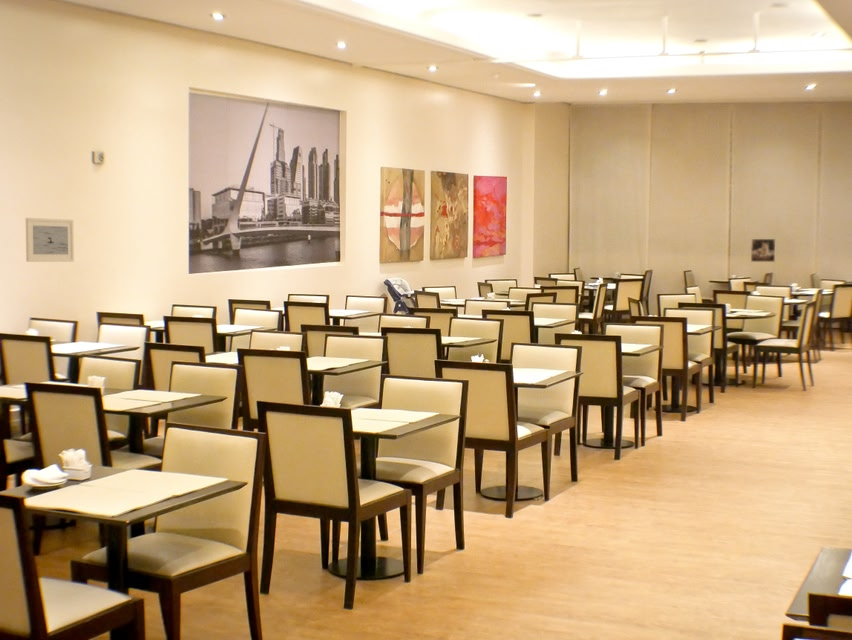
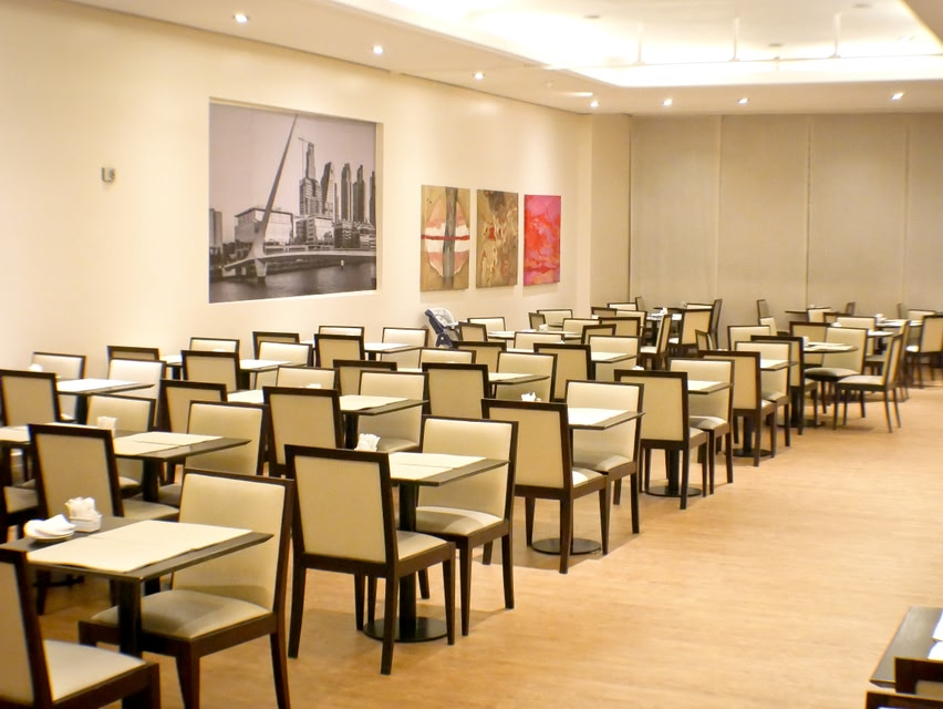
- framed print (50, 240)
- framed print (763, 250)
